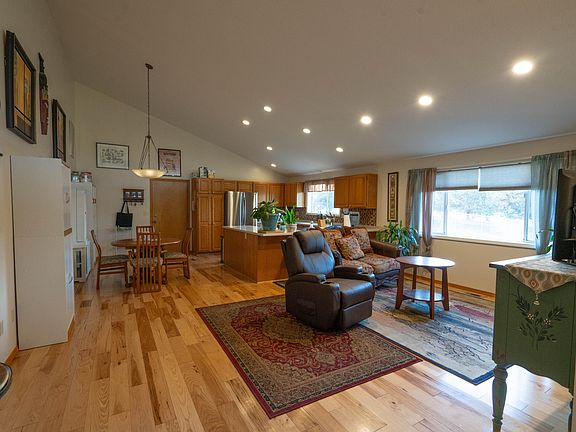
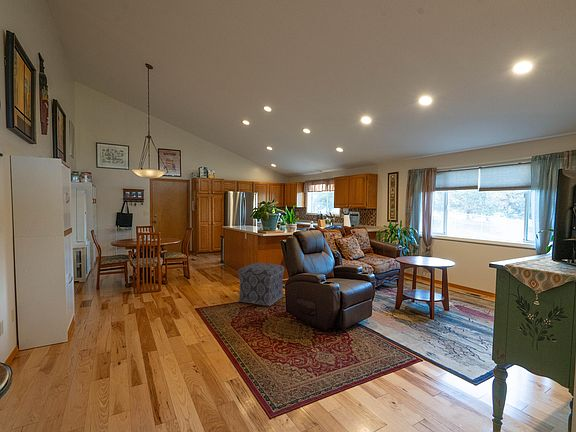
+ ottoman (261, 282)
